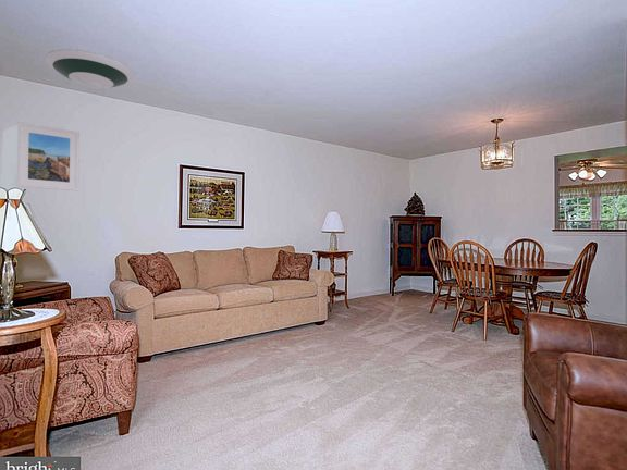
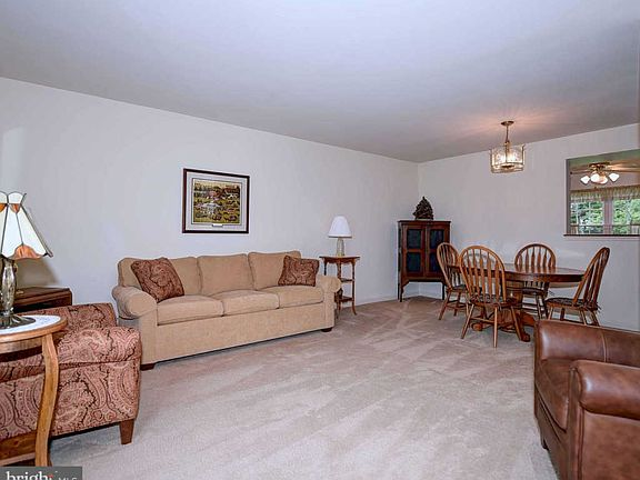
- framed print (49, 158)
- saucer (91, 77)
